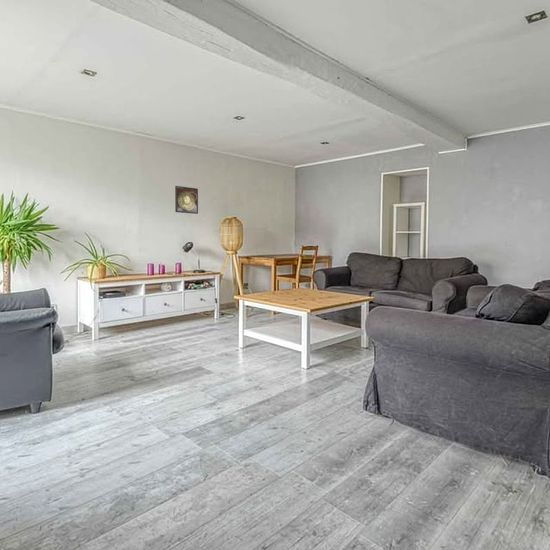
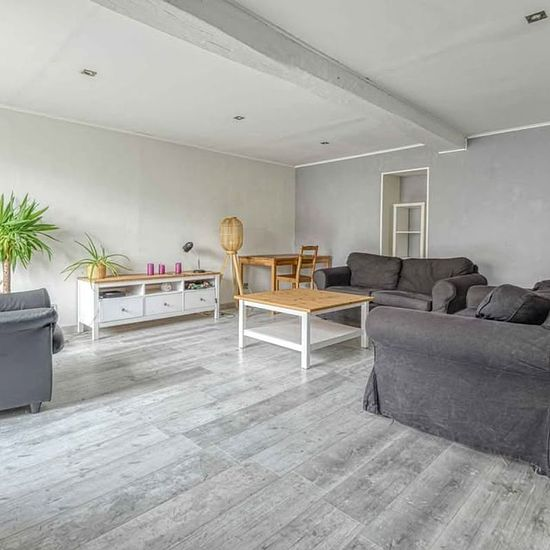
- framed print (186, 200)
